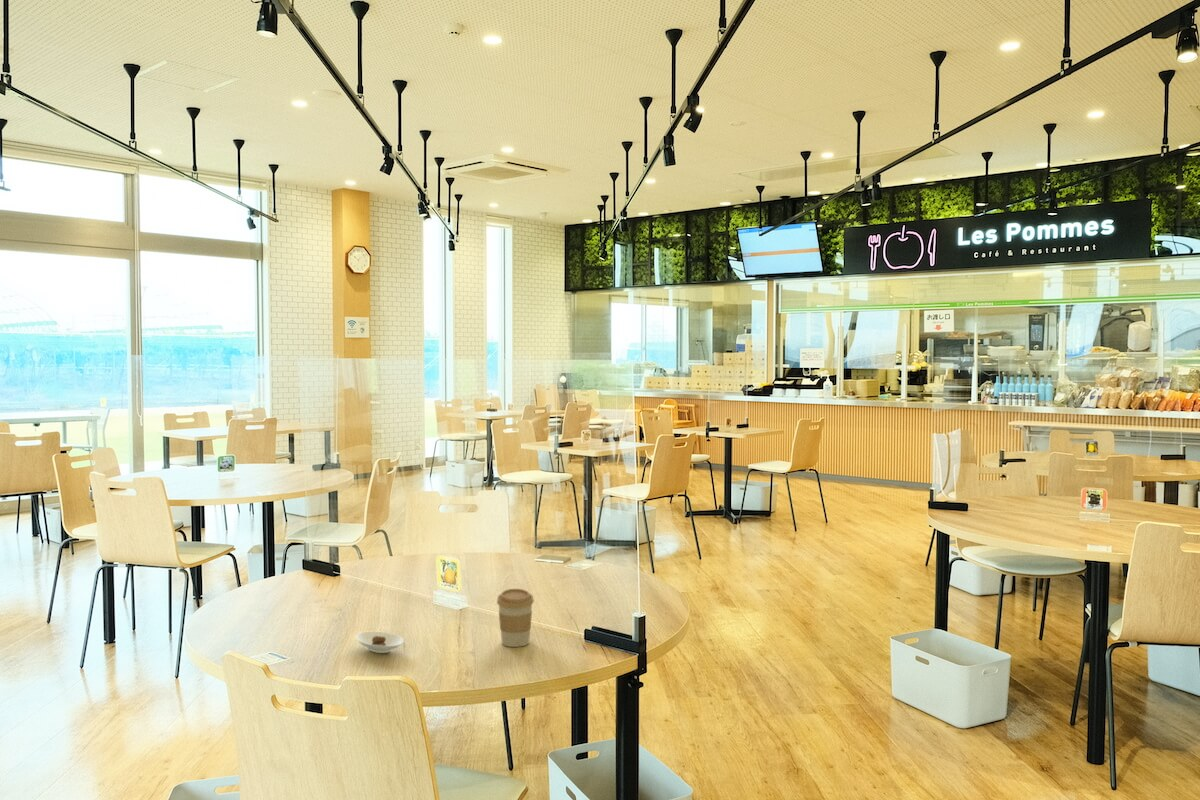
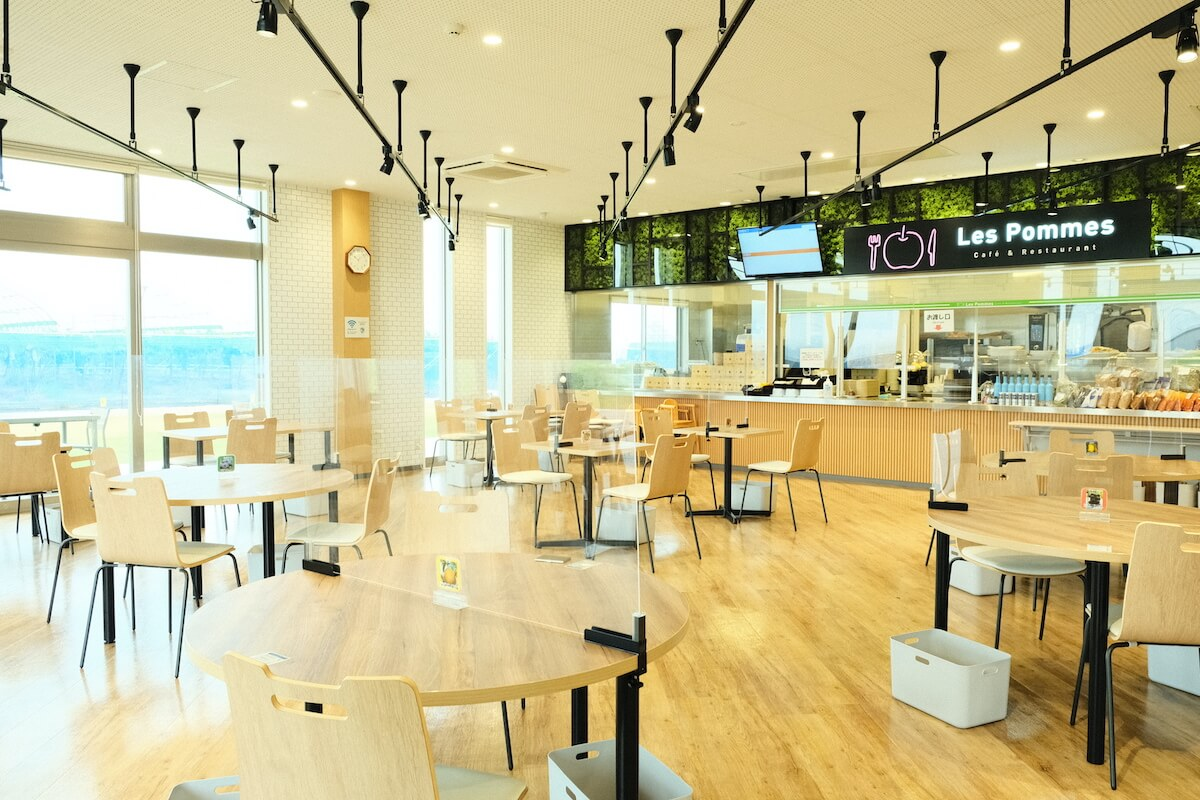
- saucer (379, 642)
- coffee cup (515, 617)
